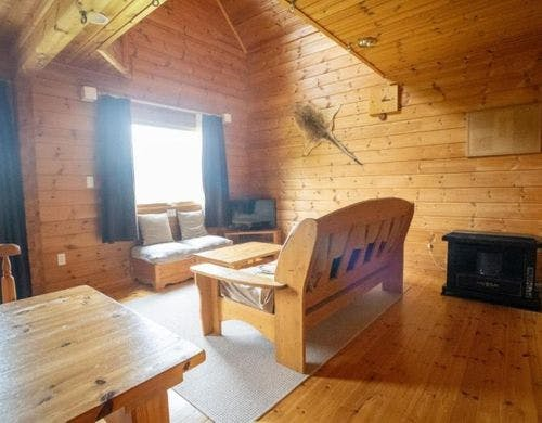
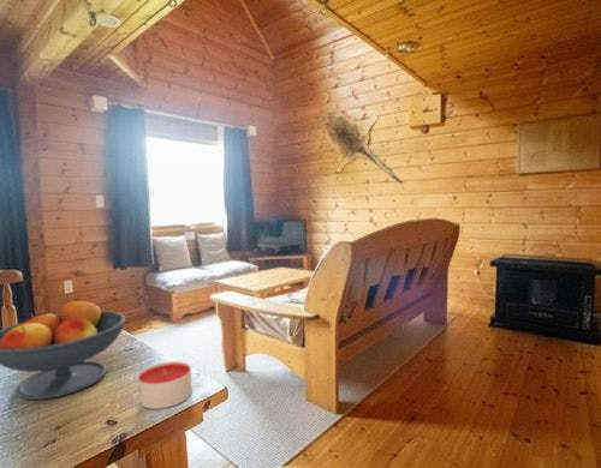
+ candle (165, 383)
+ fruit bowl (60, 344)
